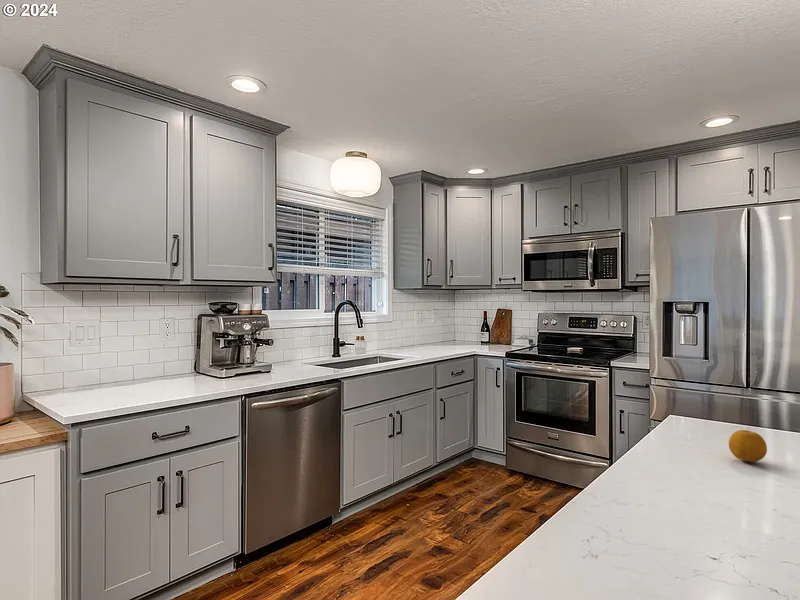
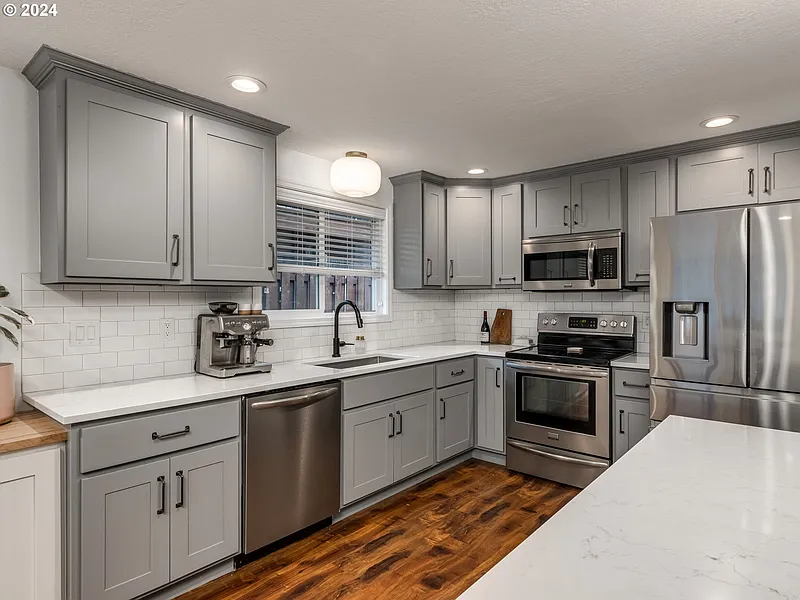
- fruit (747, 446)
